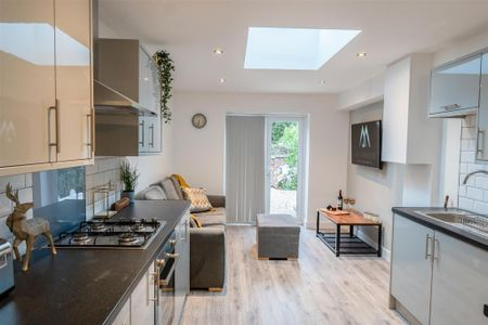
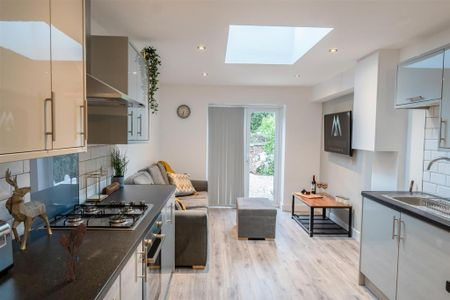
+ utensil holder (73, 252)
